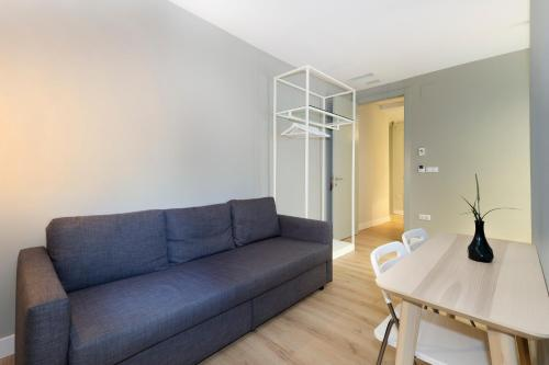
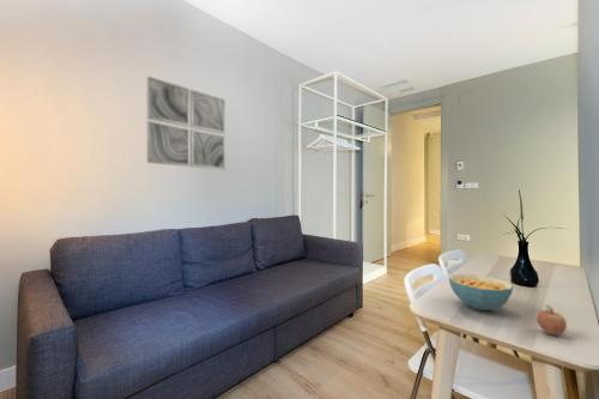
+ cereal bowl (479, 294)
+ wall art (190, 127)
+ fruit (551, 320)
